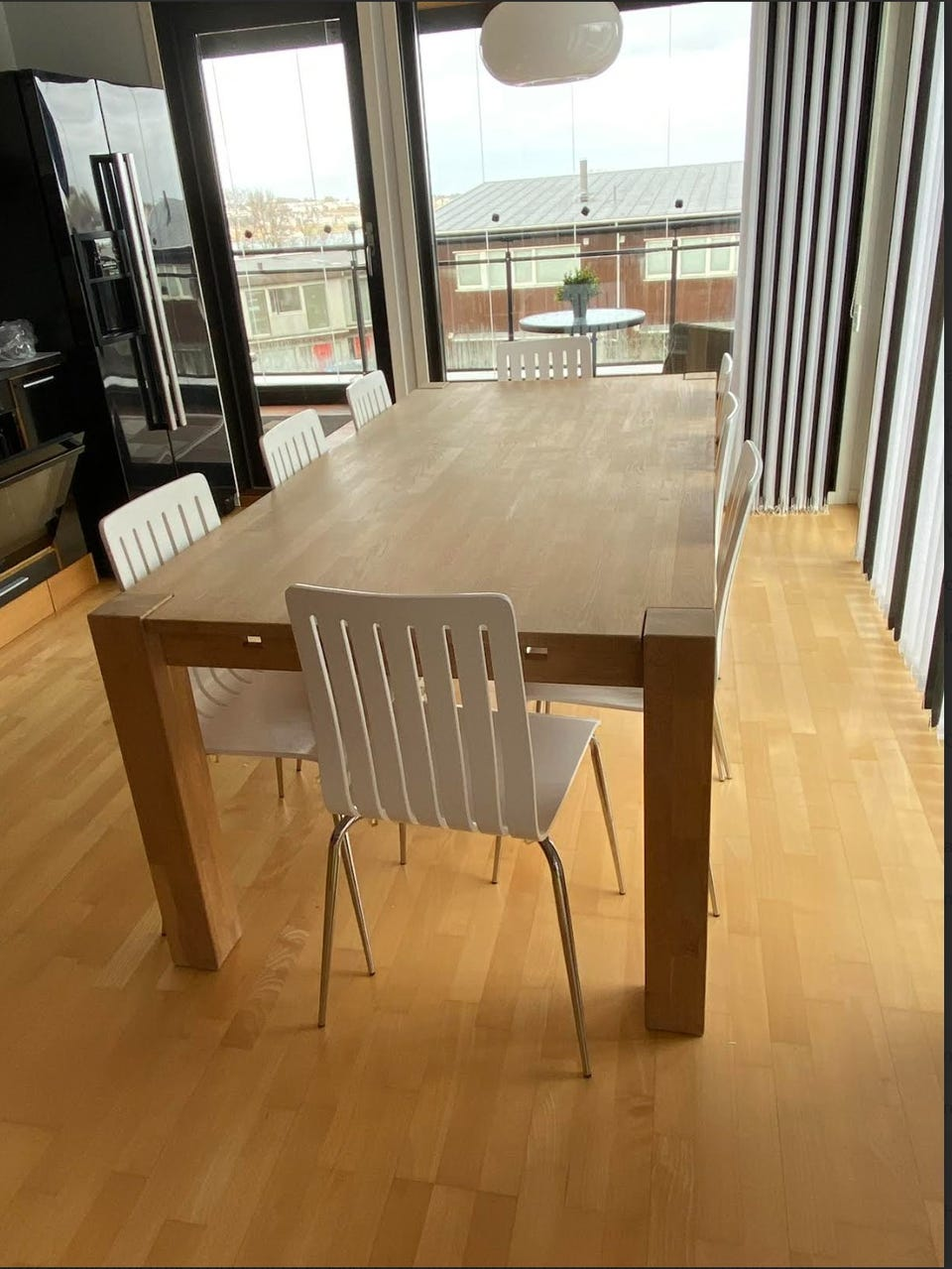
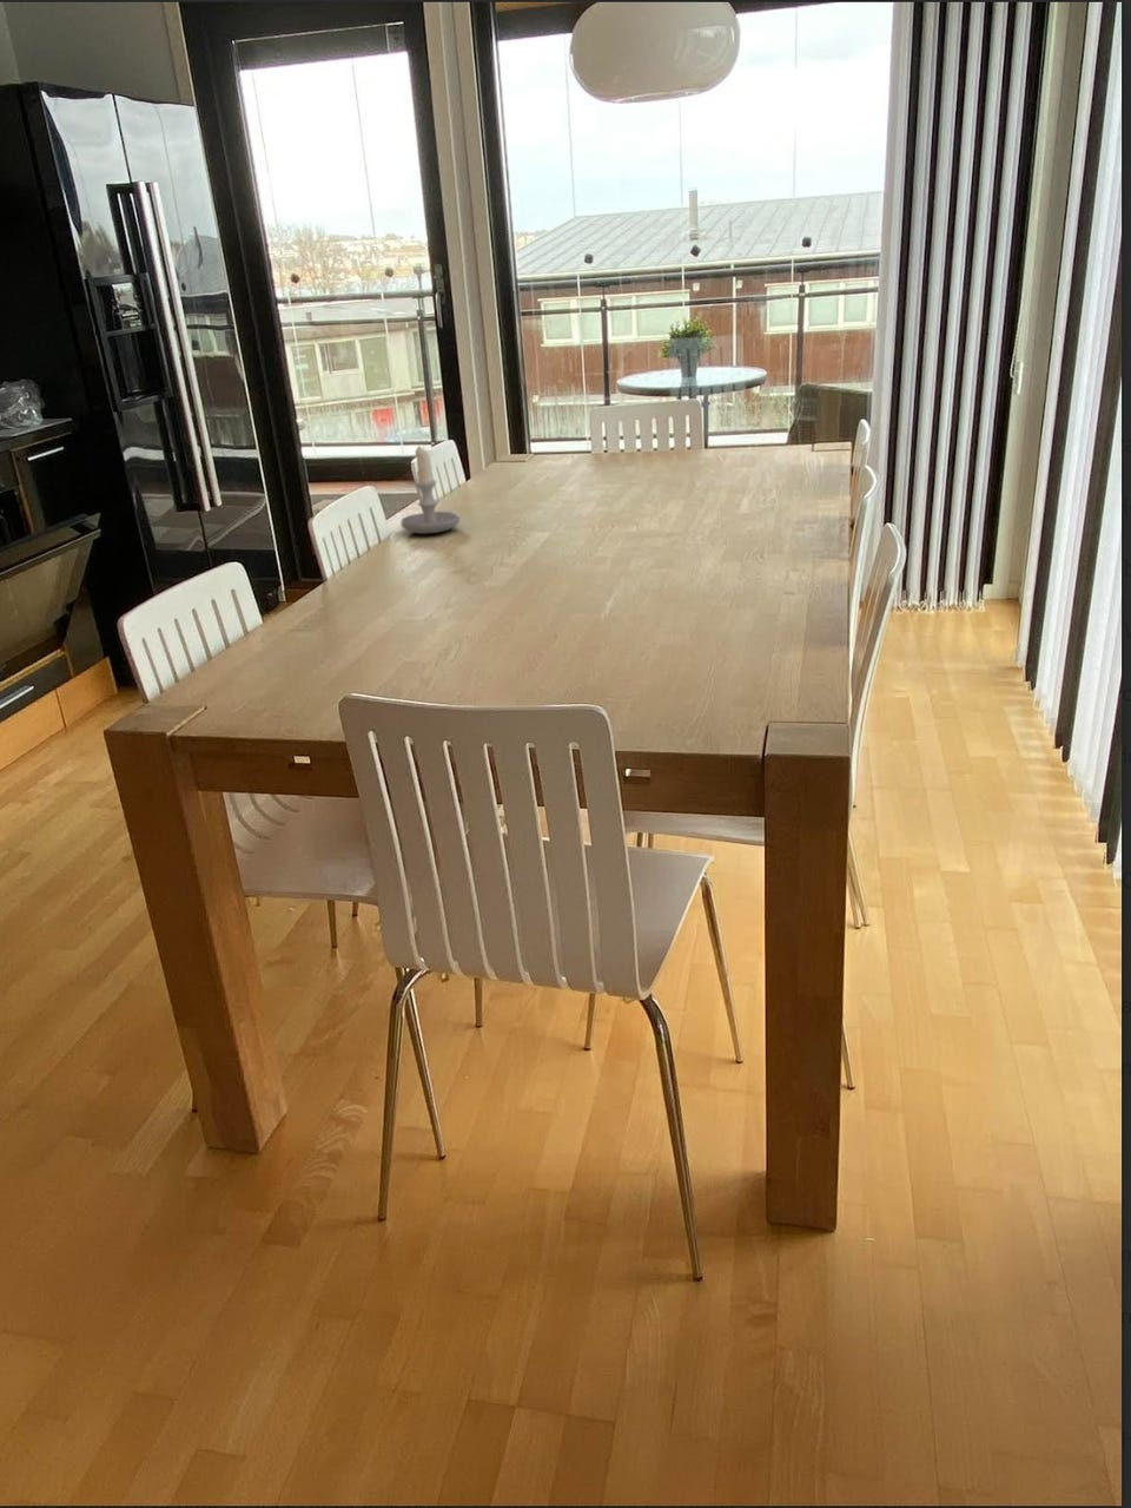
+ candle (425, 488)
